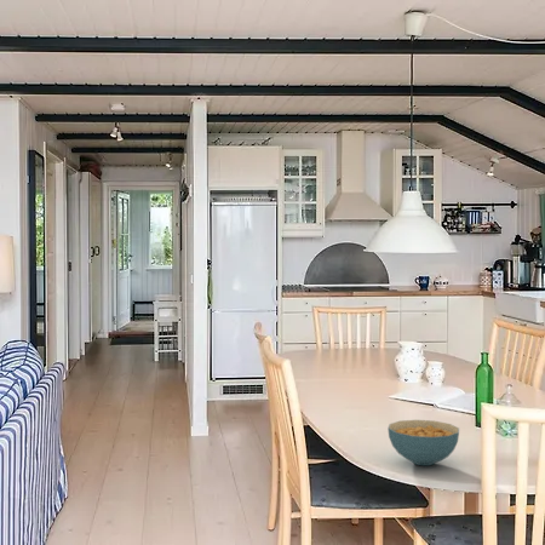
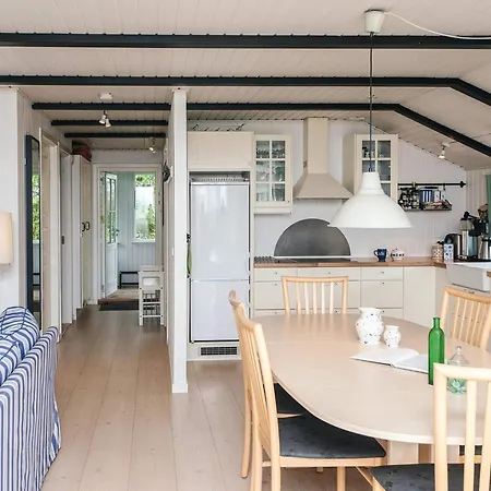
- cereal bowl (423, 444)
